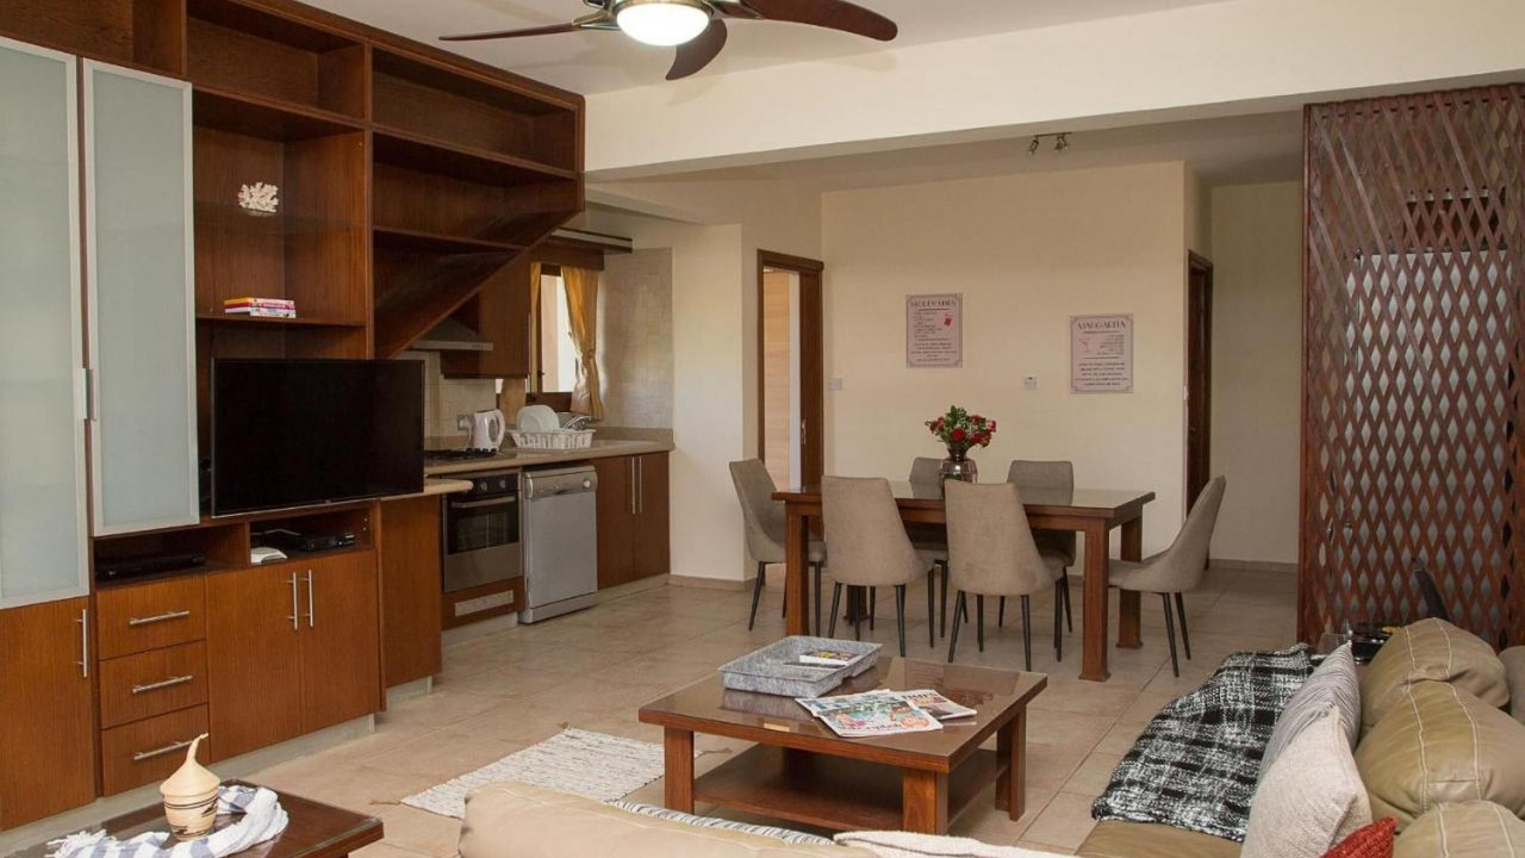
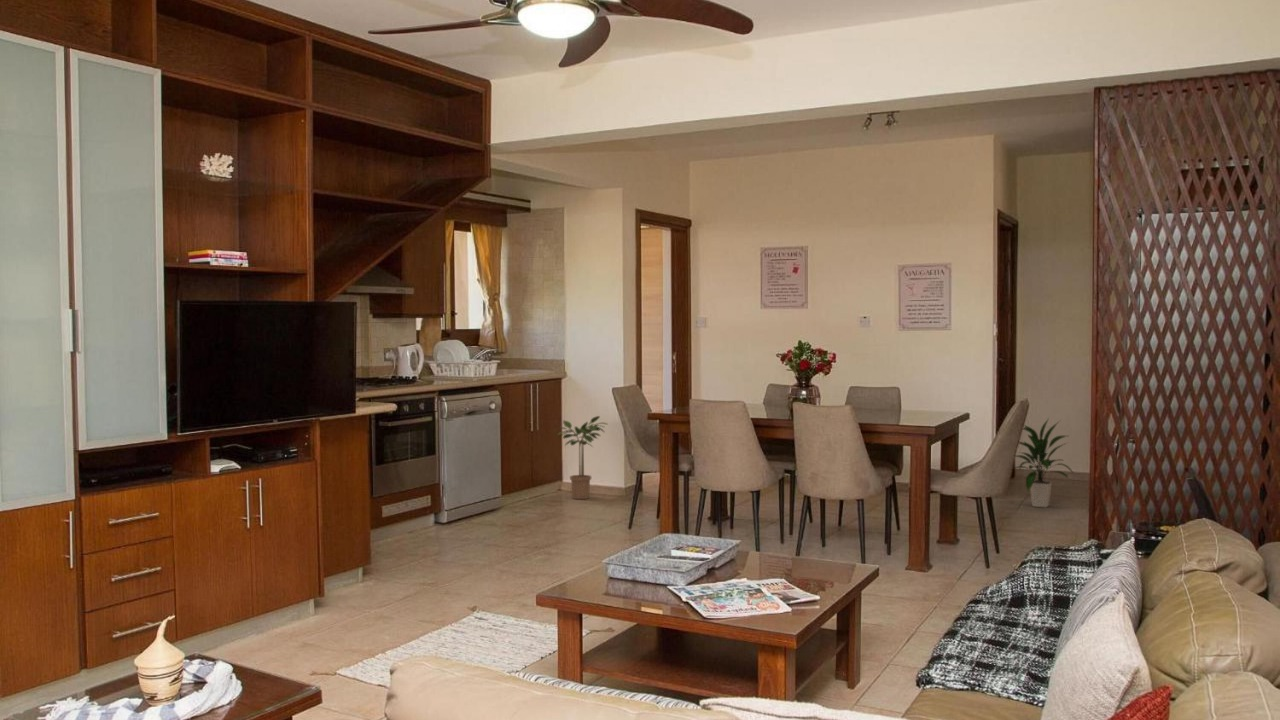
+ indoor plant (1039, 461)
+ potted plant (583, 456)
